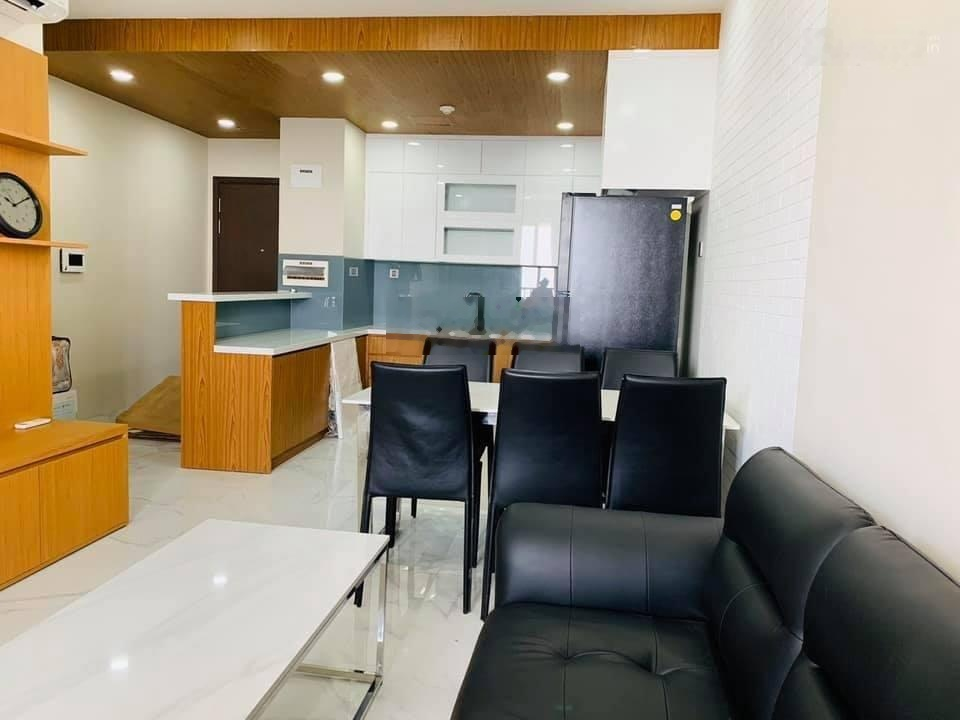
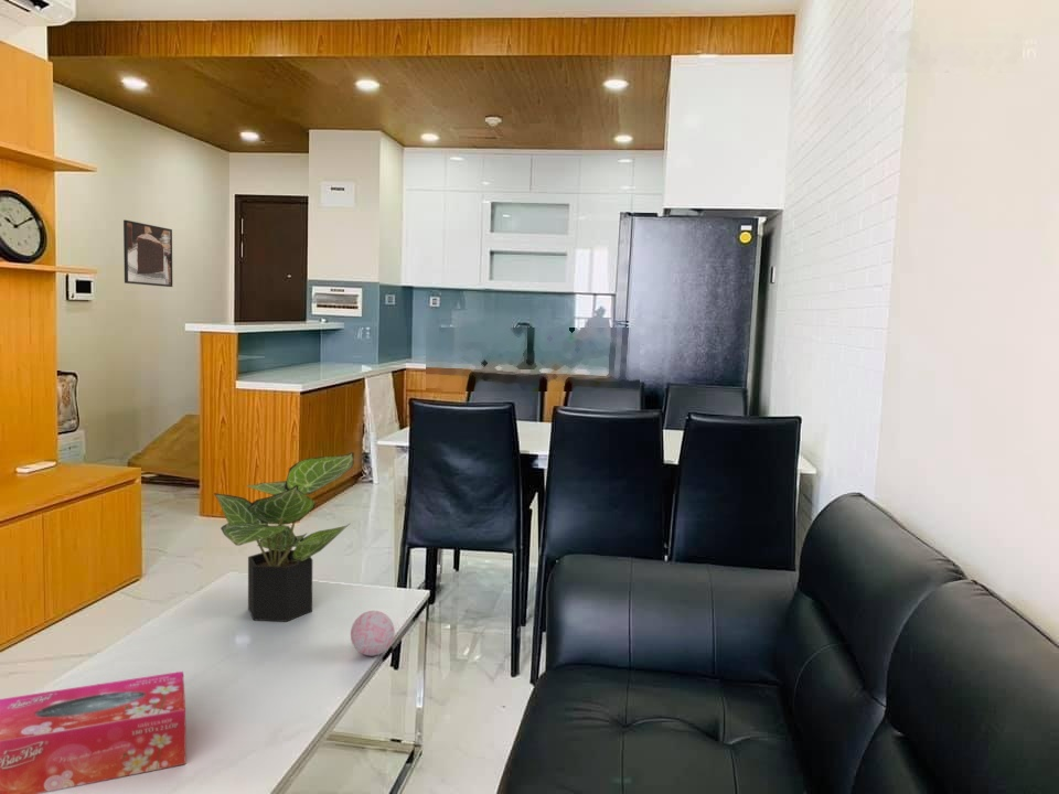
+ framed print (149, 255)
+ decorative ball (372, 633)
+ tissue box (92, 731)
+ potted plant (291, 537)
